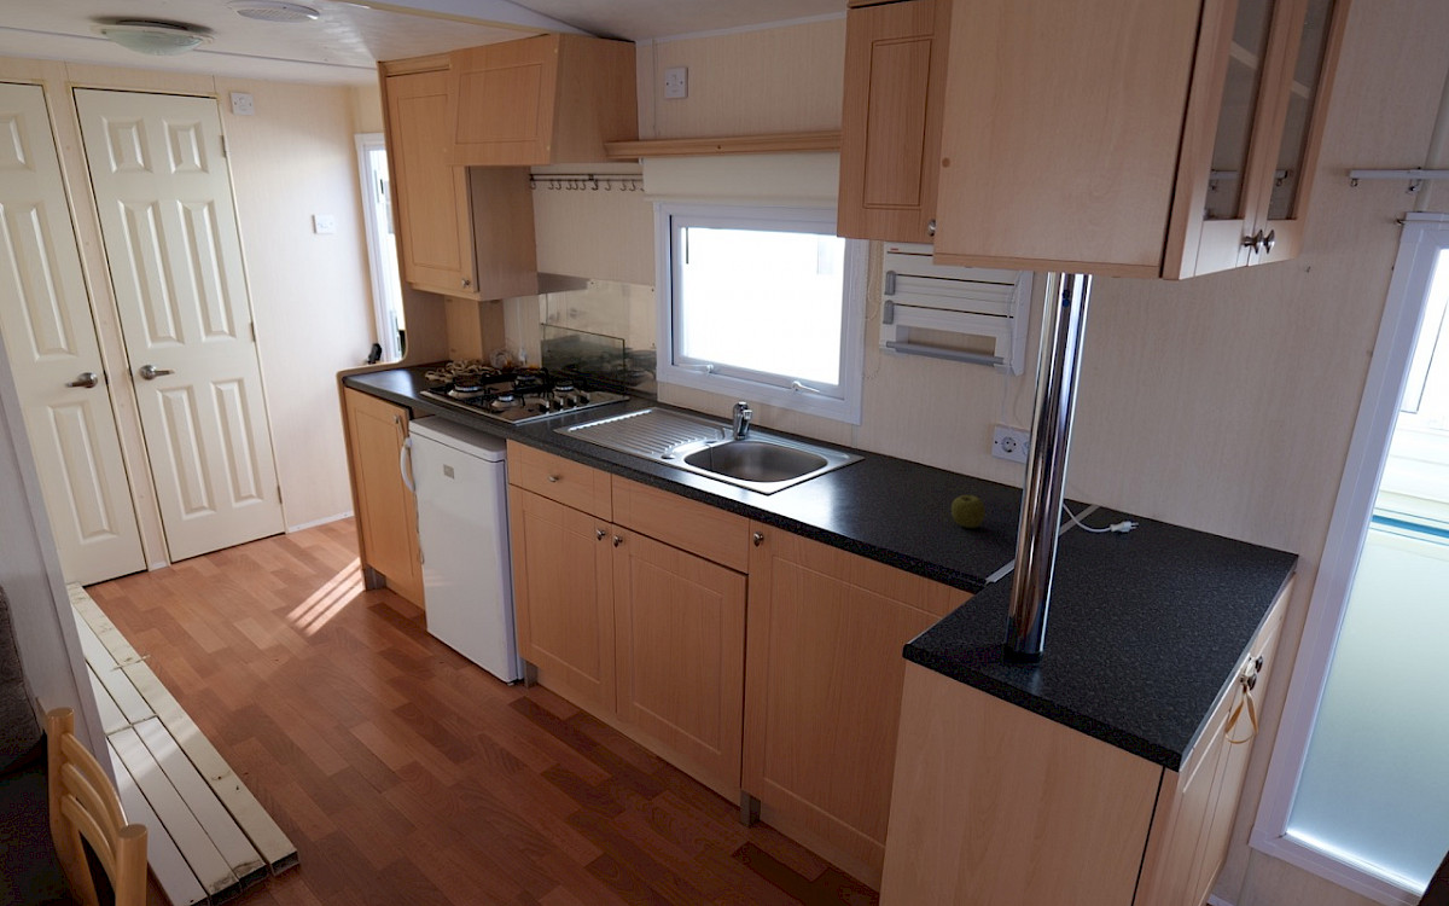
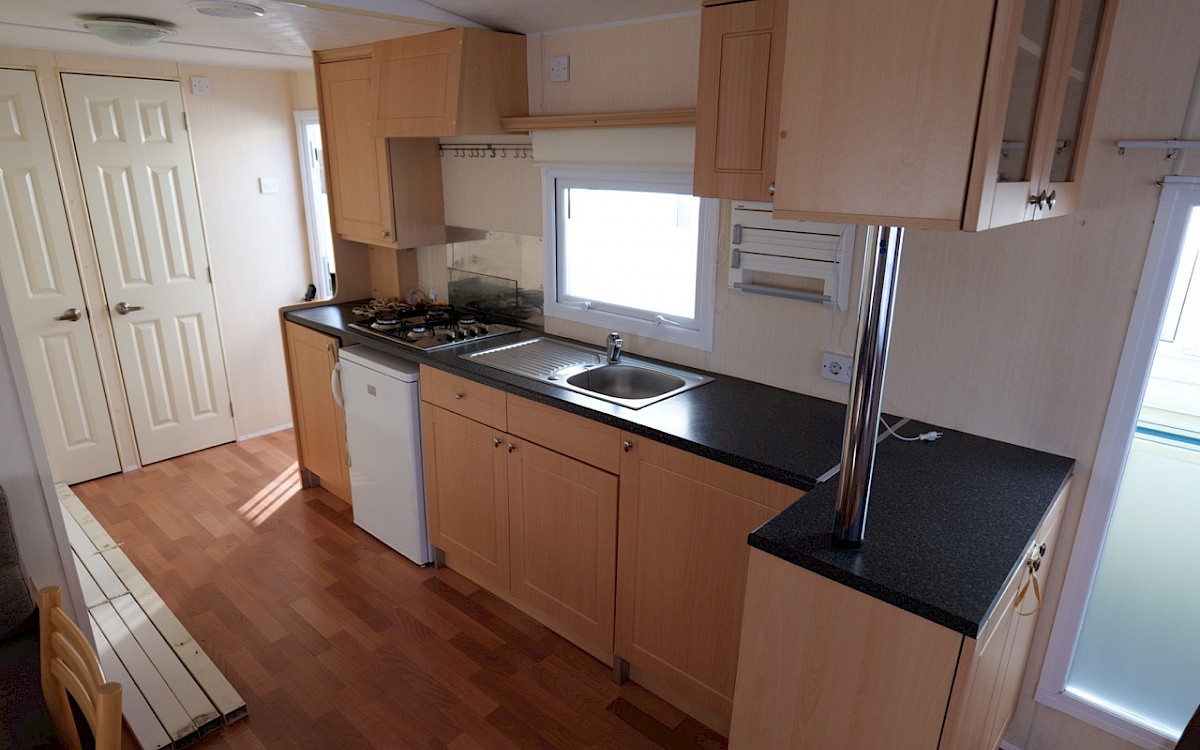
- apple (967, 511)
